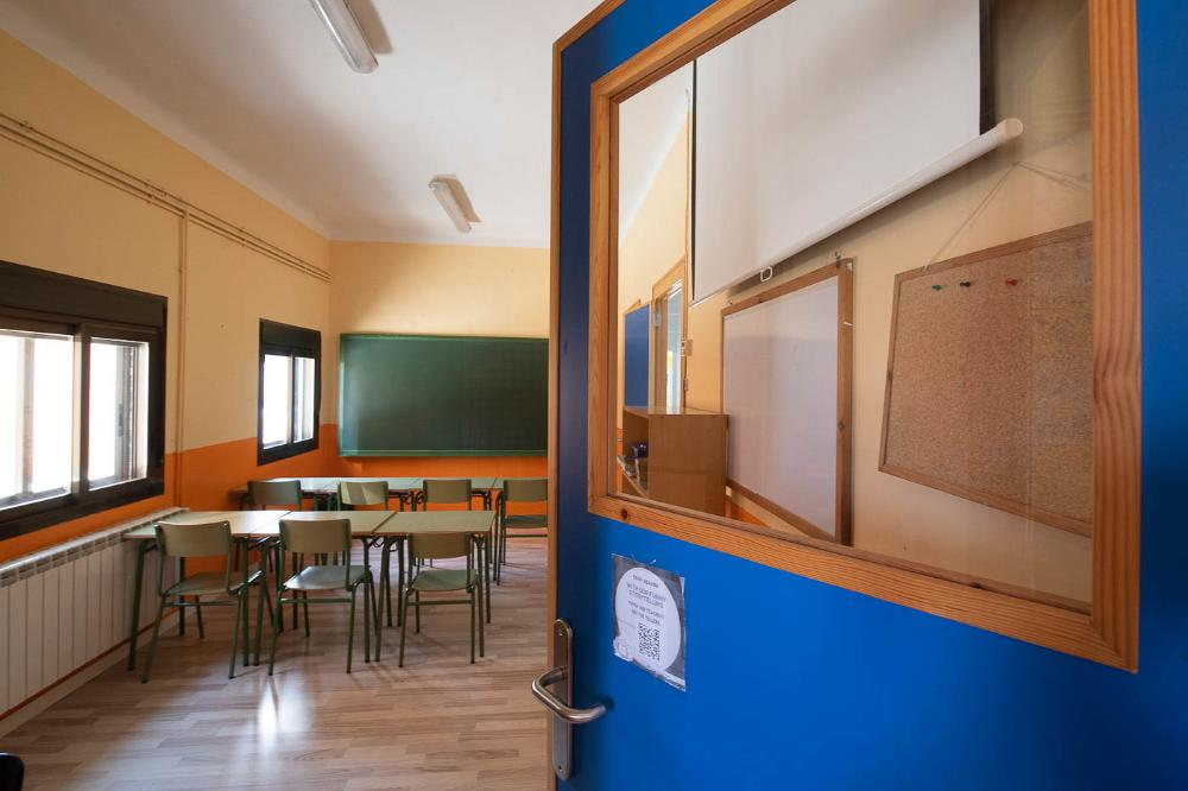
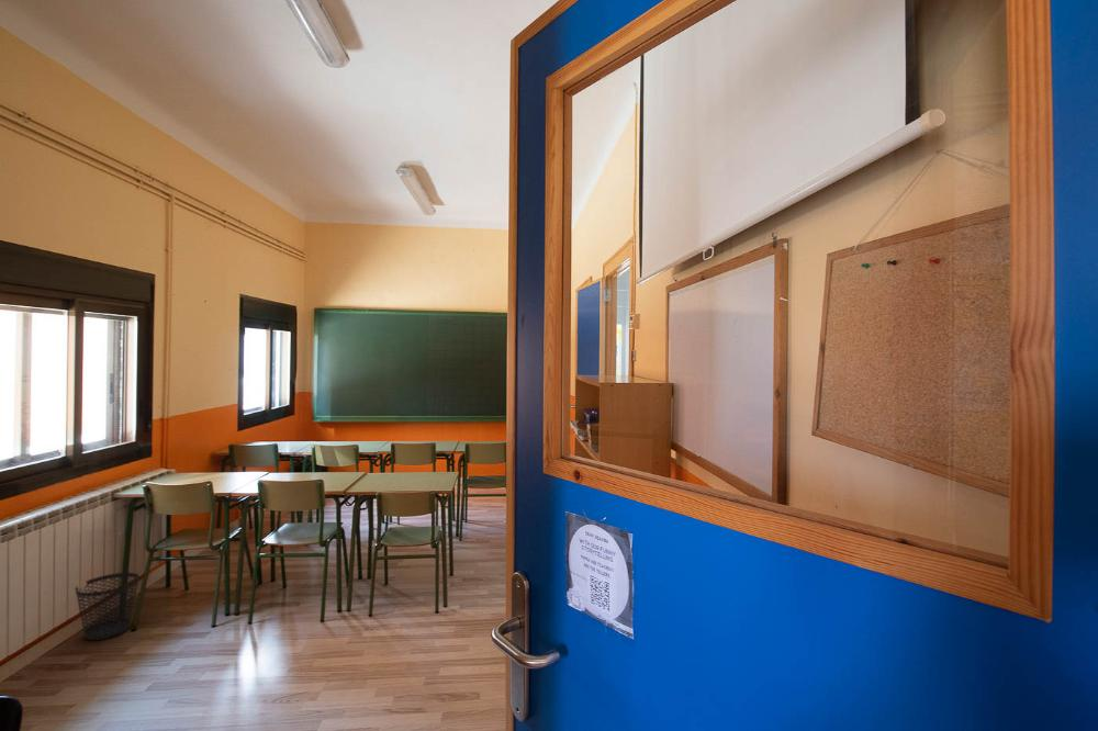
+ wastebasket (107, 606)
